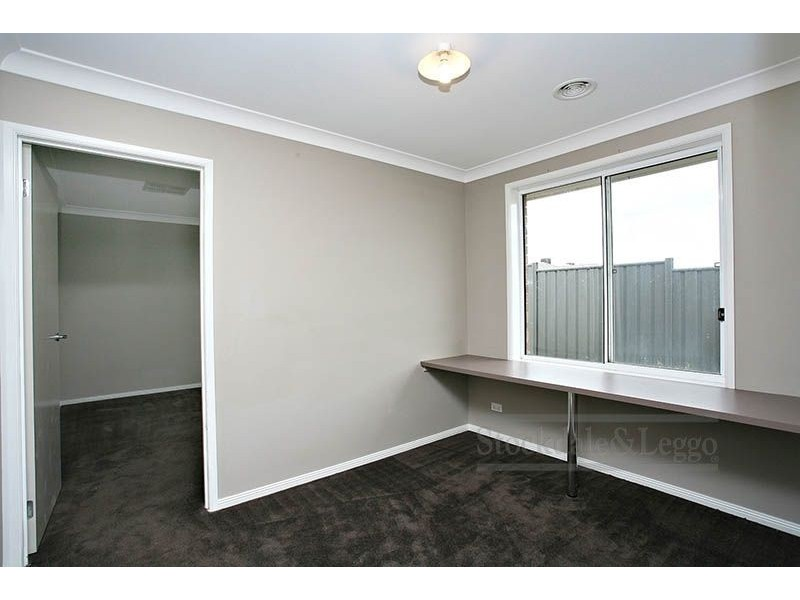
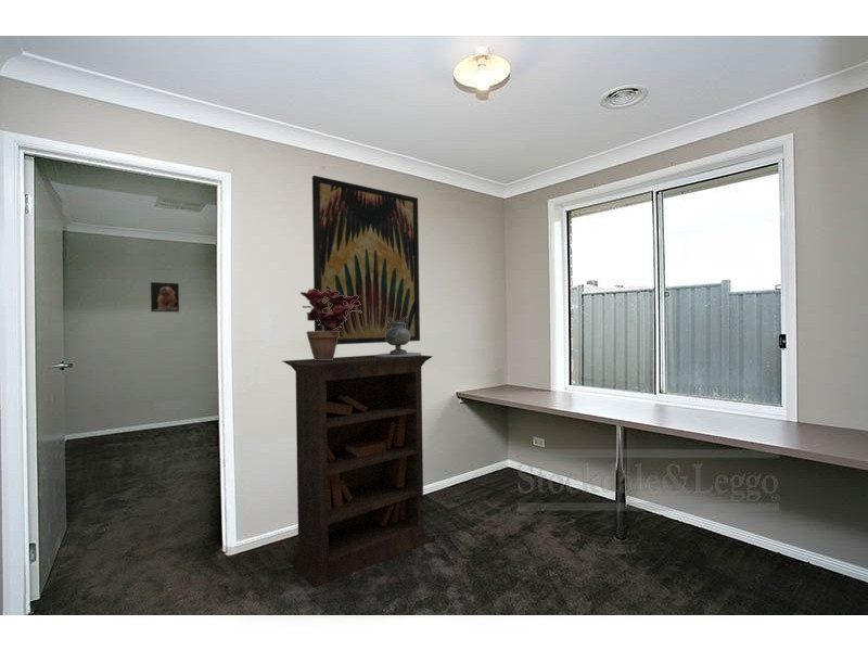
+ decorative vase (397, 335)
+ bookcase (361, 452)
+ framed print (165, 297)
+ wall art (370, 265)
+ potted plant (329, 323)
